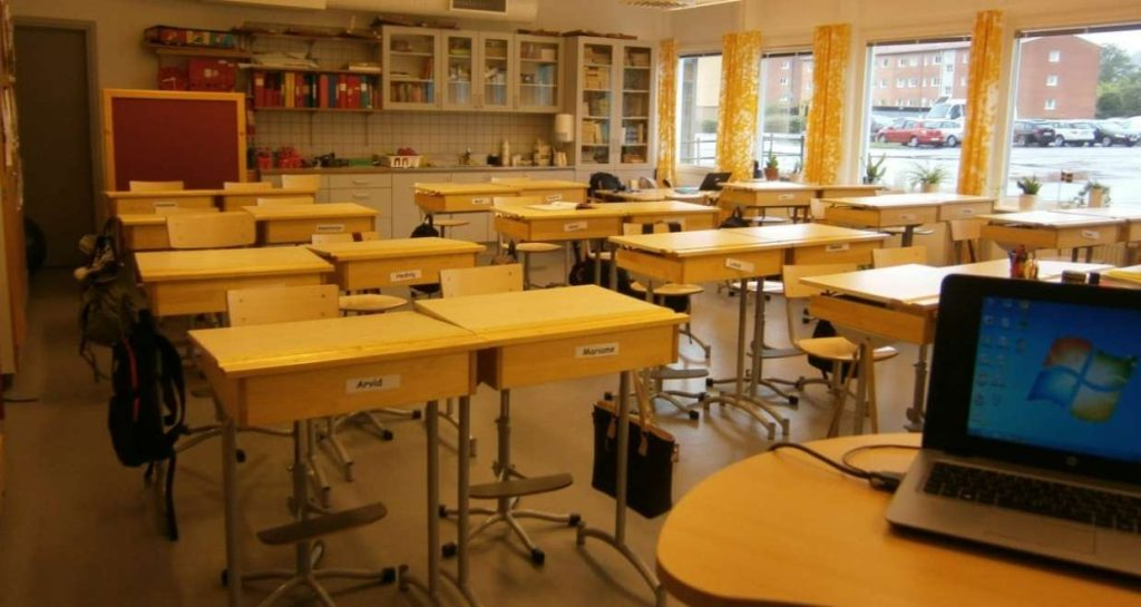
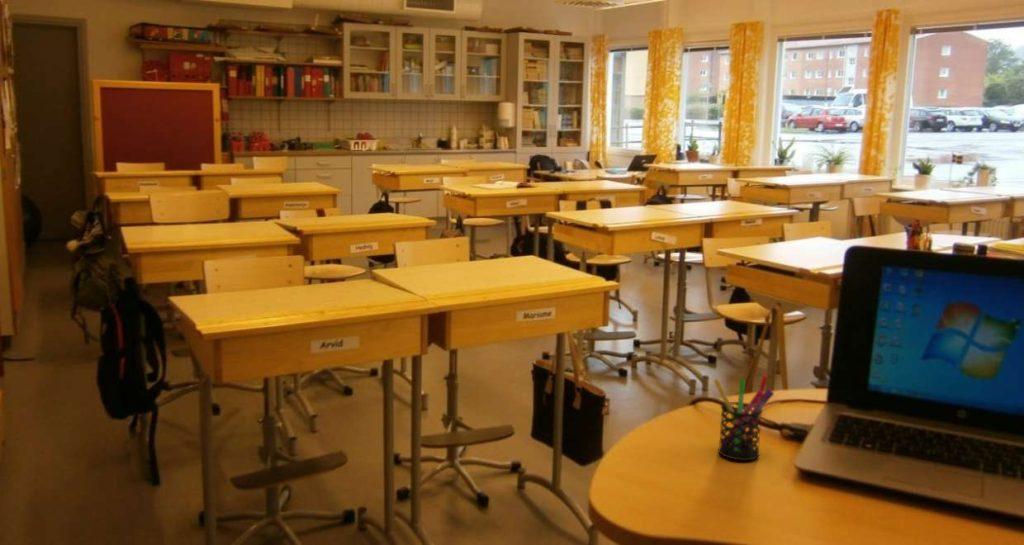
+ pen holder (743, 412)
